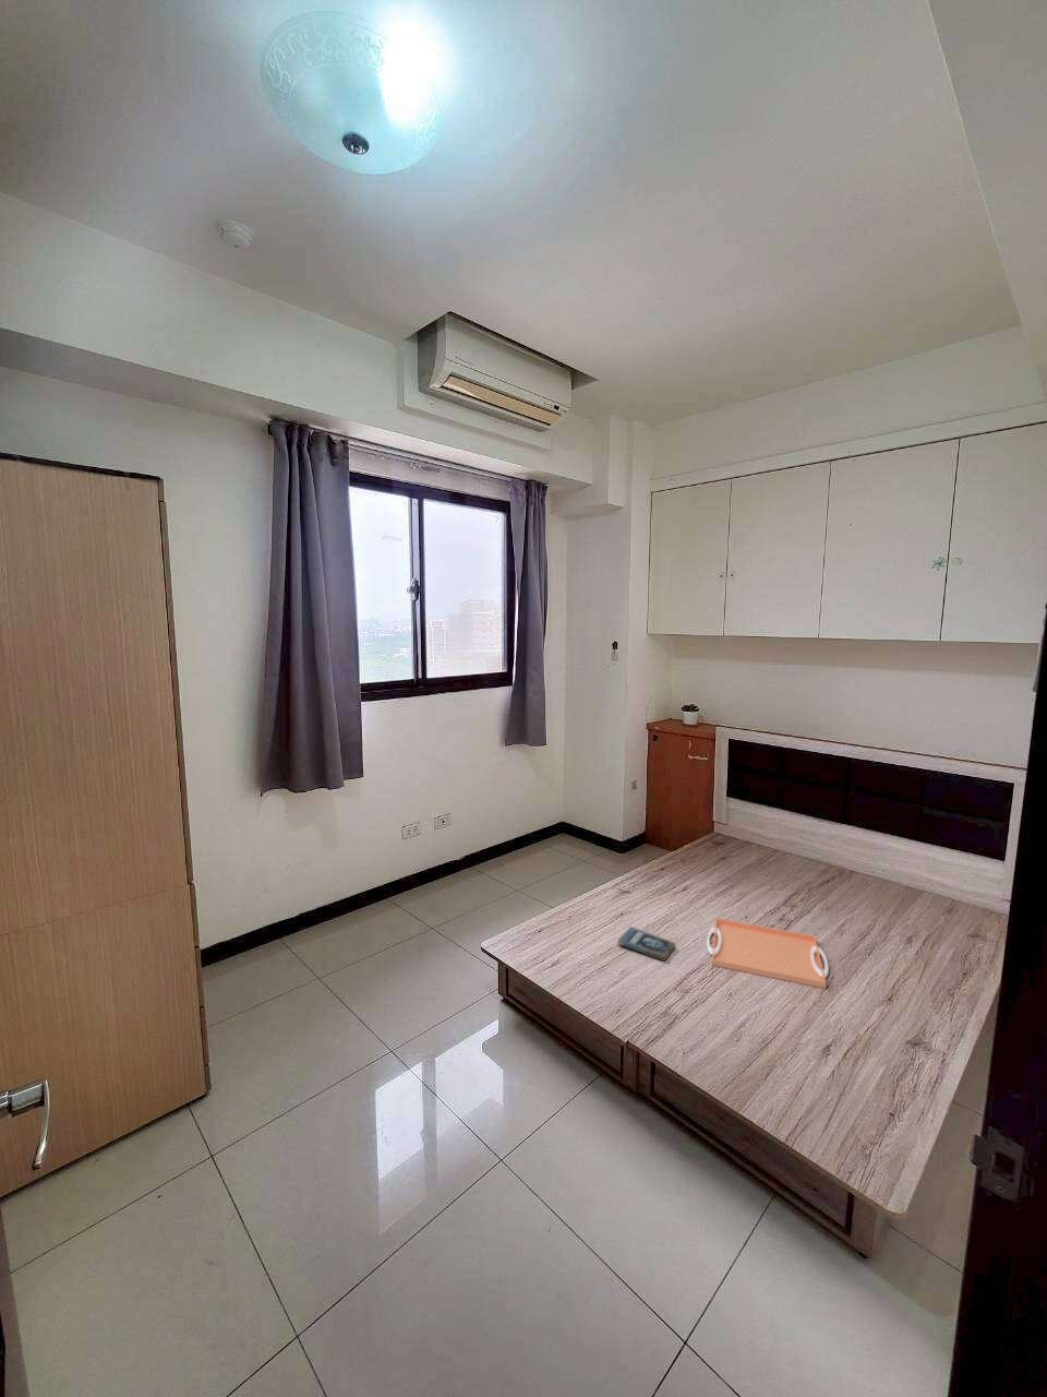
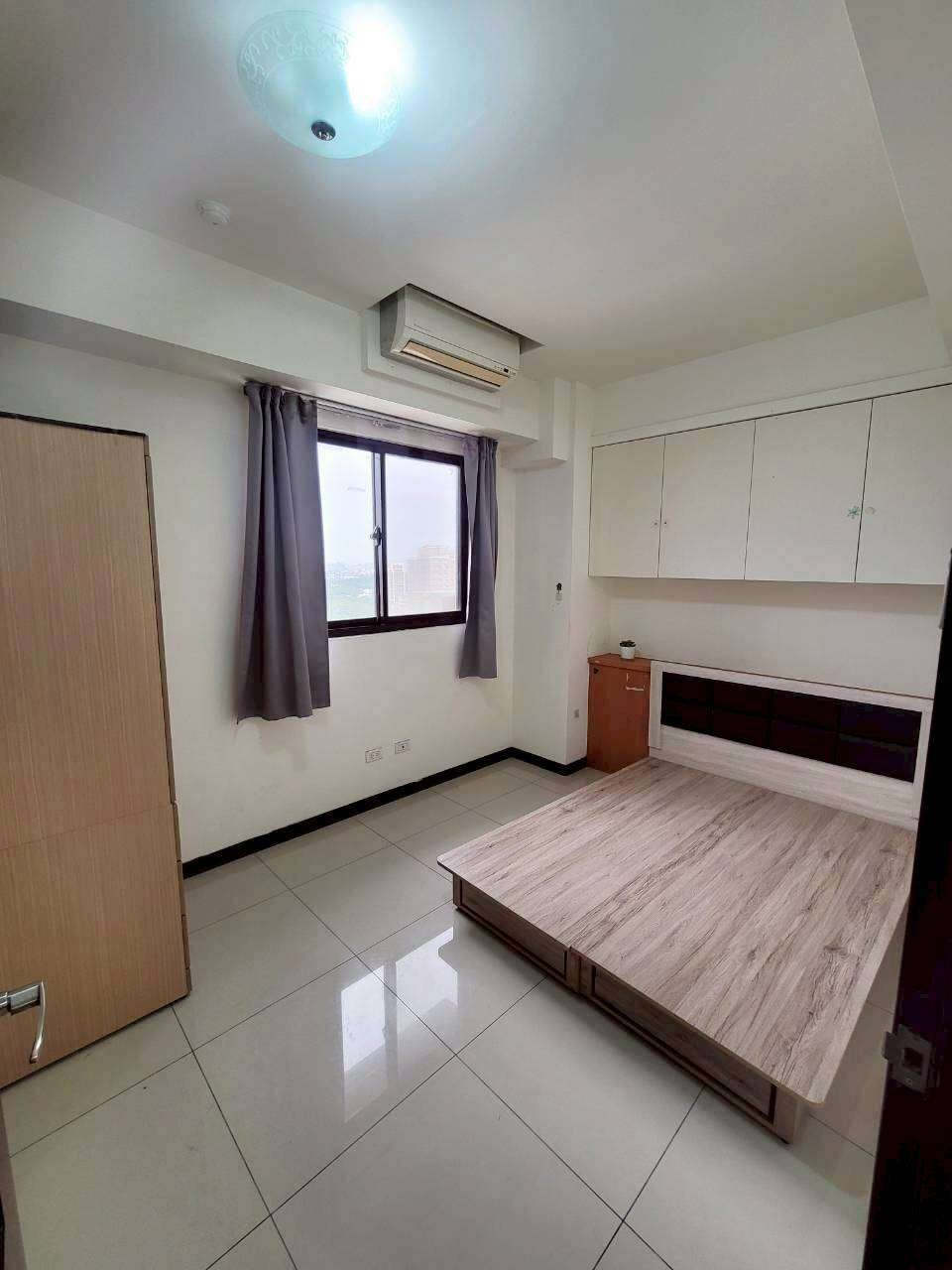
- serving tray (764, 949)
- book (646, 943)
